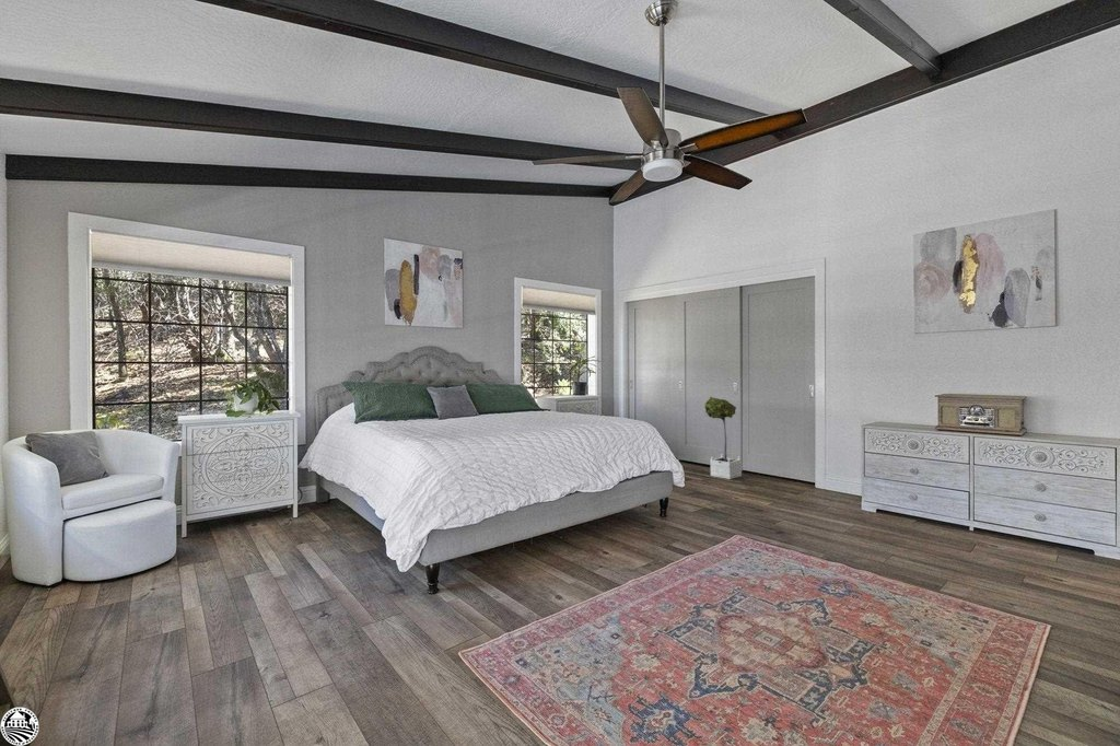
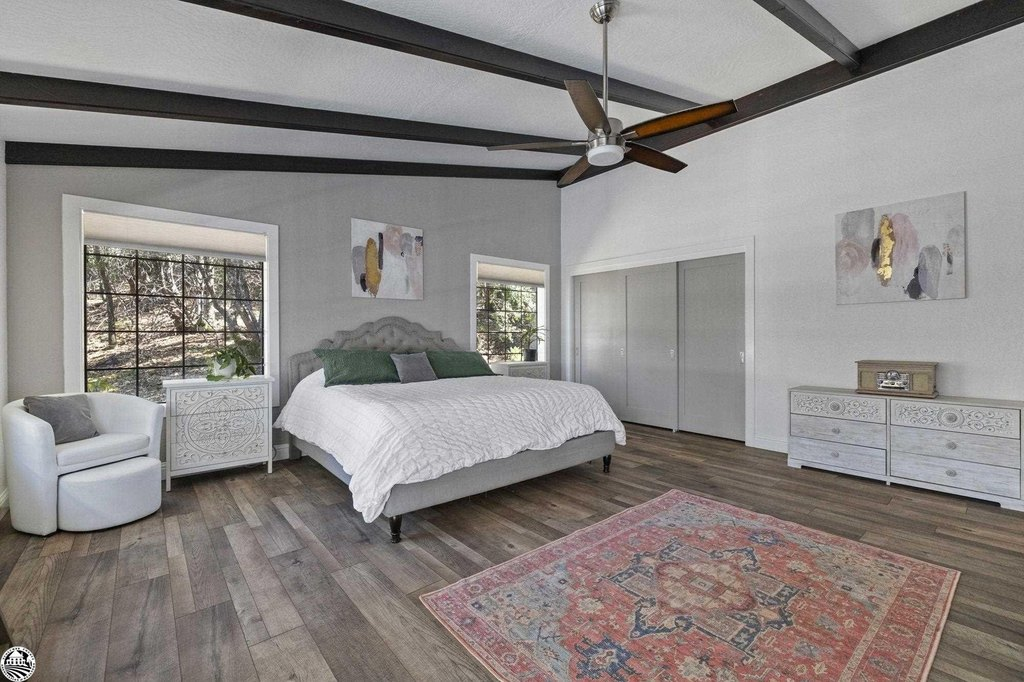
- potted tree (724, 435)
